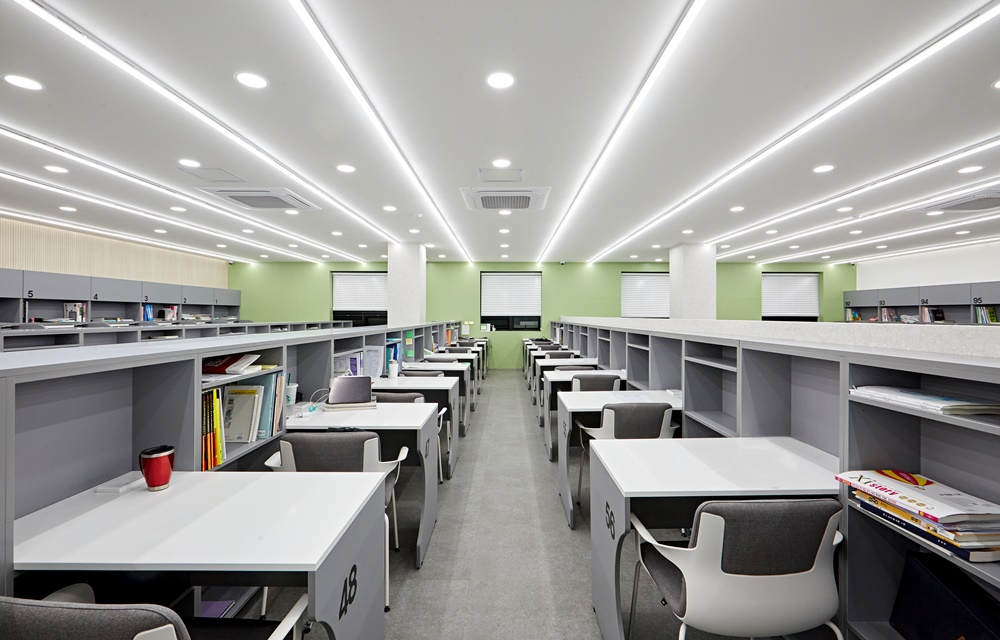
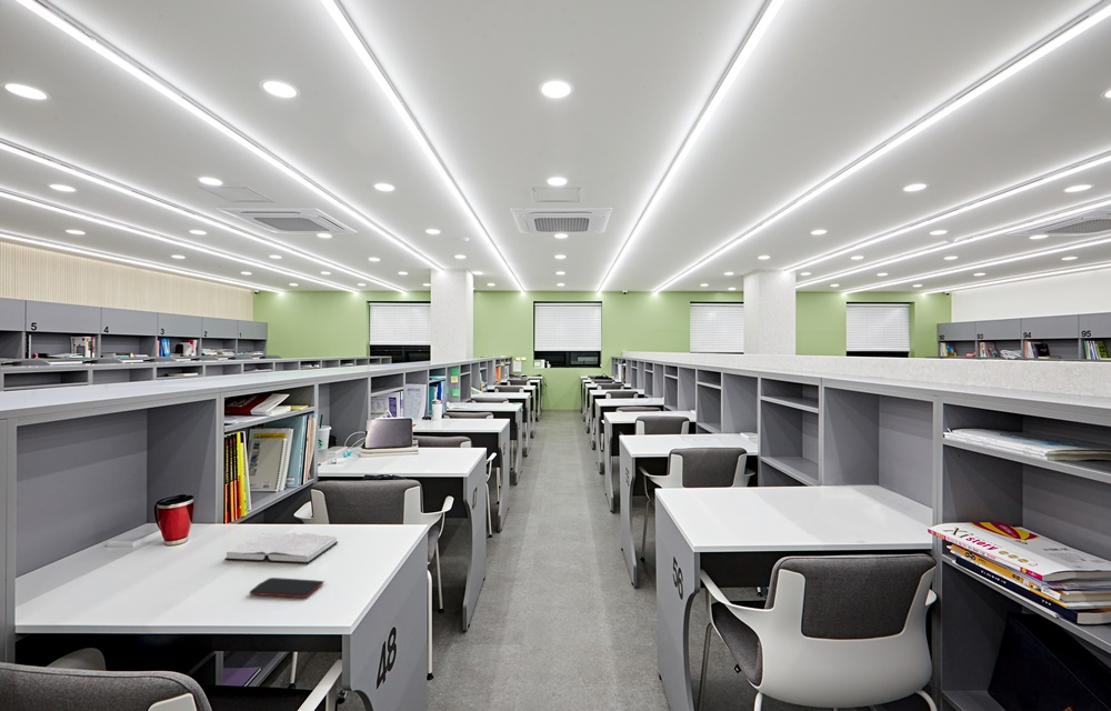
+ smartphone (287, 587)
+ hardback book (283, 545)
